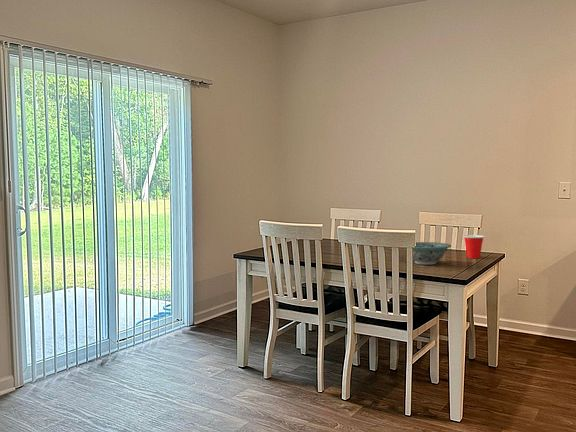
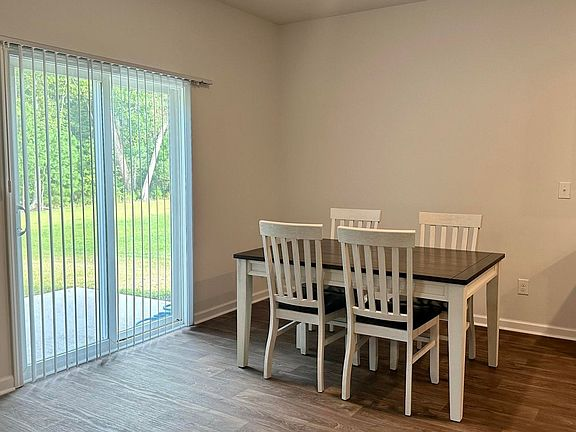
- decorative bowl (425, 253)
- cup (473, 246)
